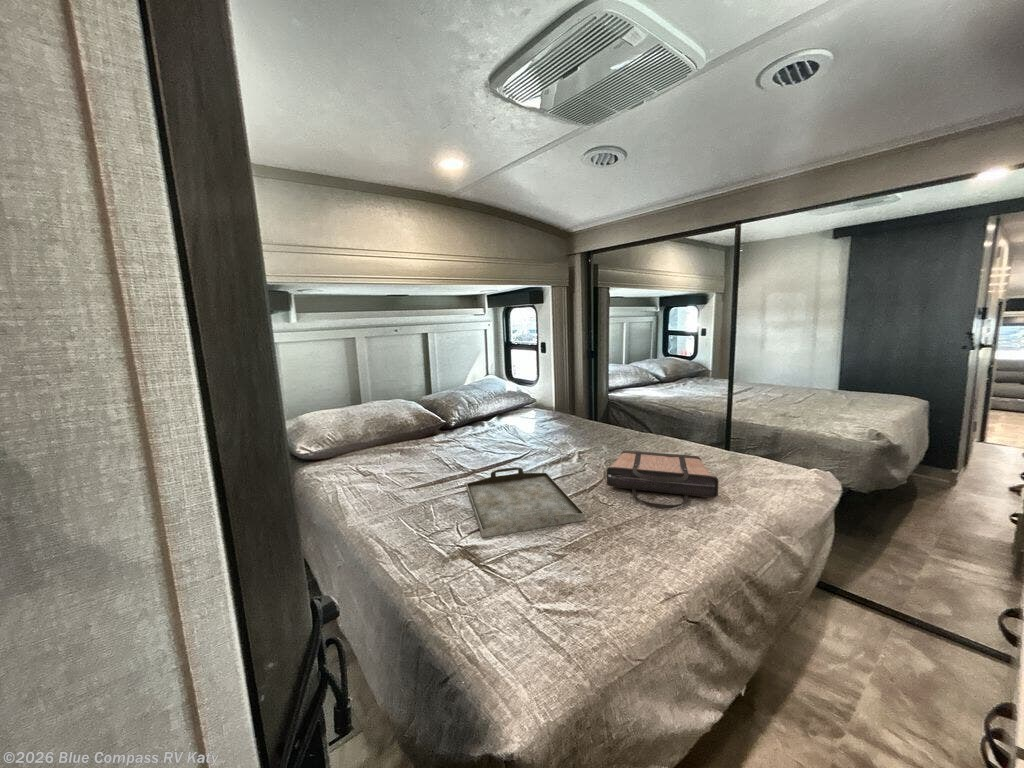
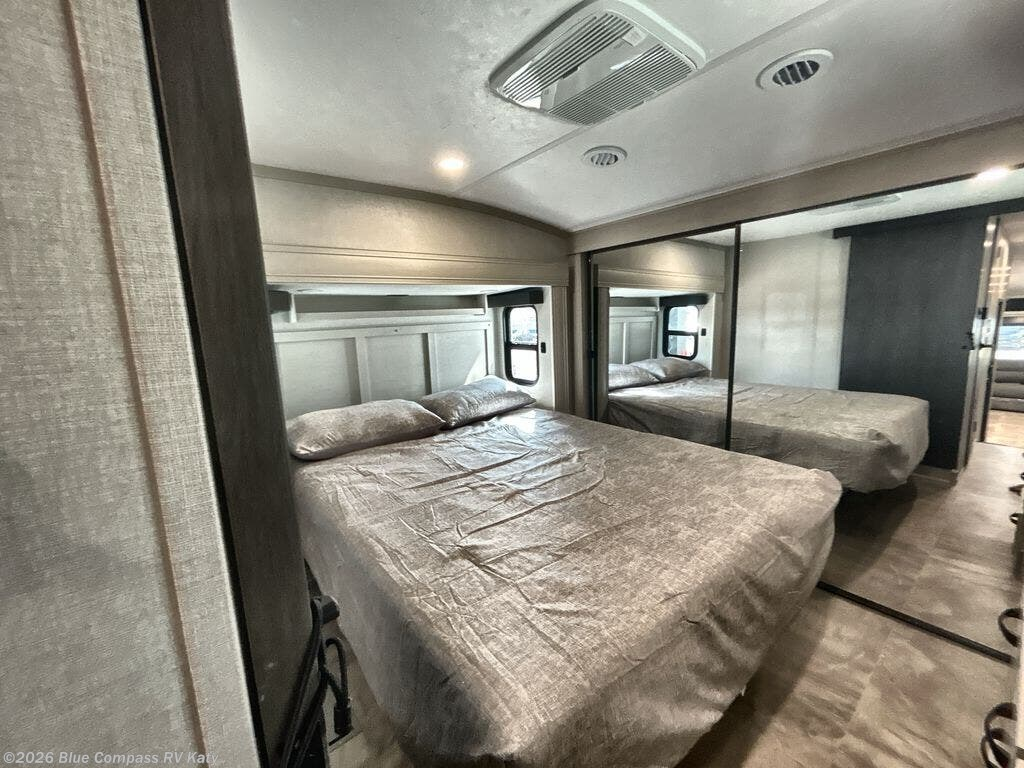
- serving tray (519, 494)
- shopping bag (659, 472)
